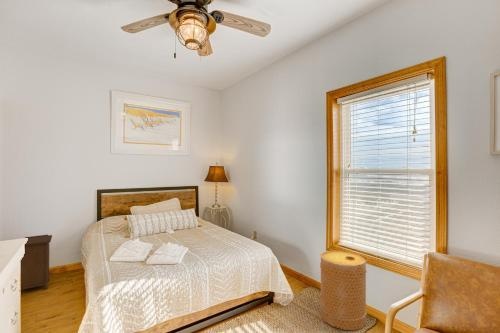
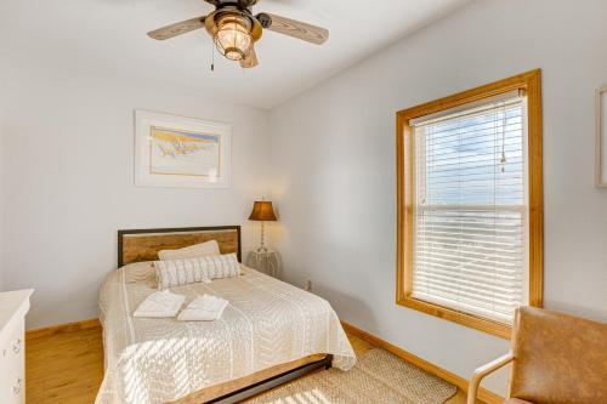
- nightstand (34, 261)
- basket (342, 287)
